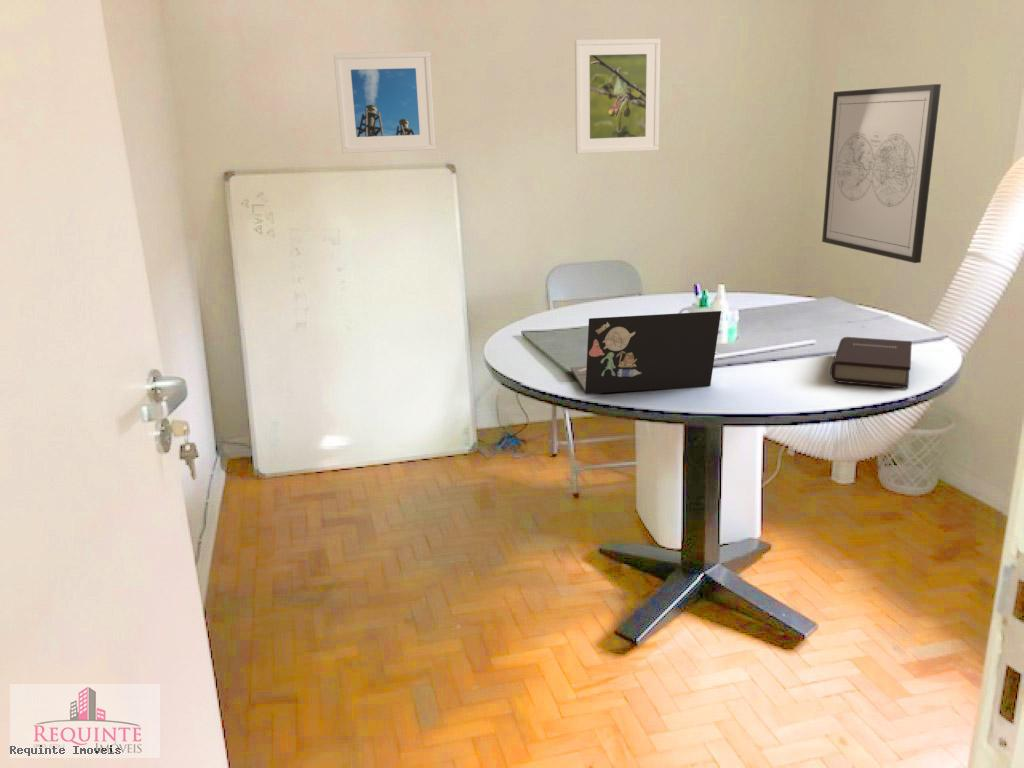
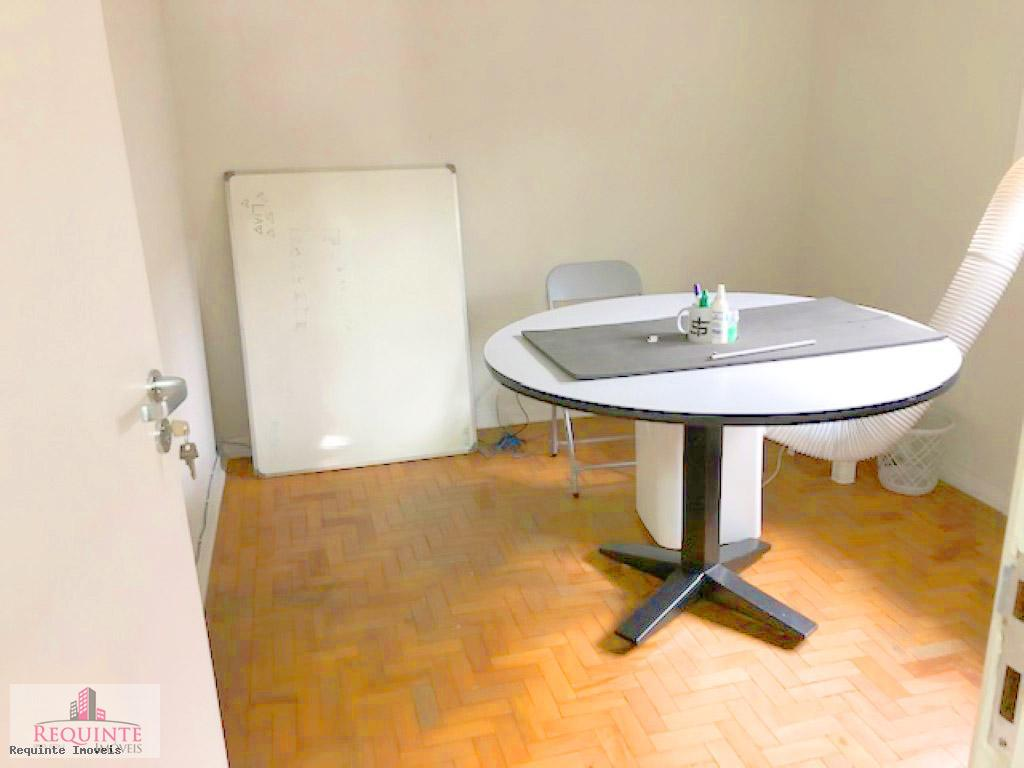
- laptop (641, 342)
- wall art (874, 172)
- book (871, 360)
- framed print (385, 102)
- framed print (617, 96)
